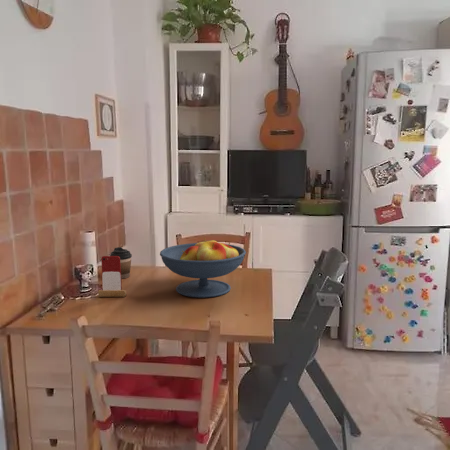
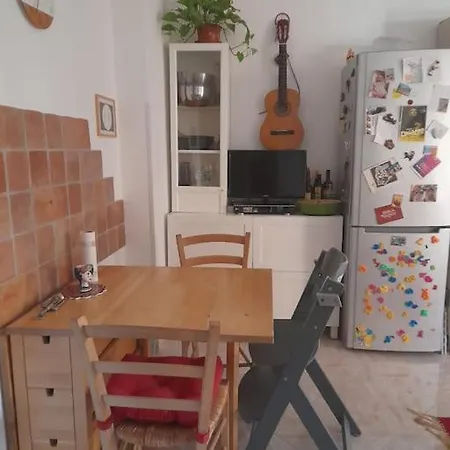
- smartphone (111, 276)
- coffee cup (120, 262)
- fruit bowl (203, 263)
